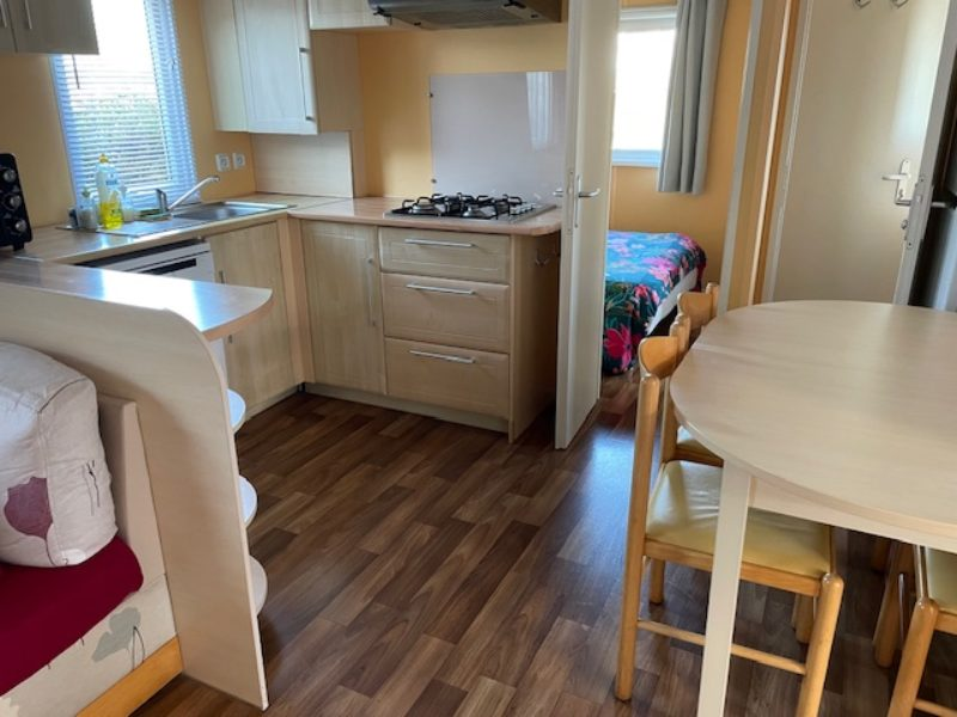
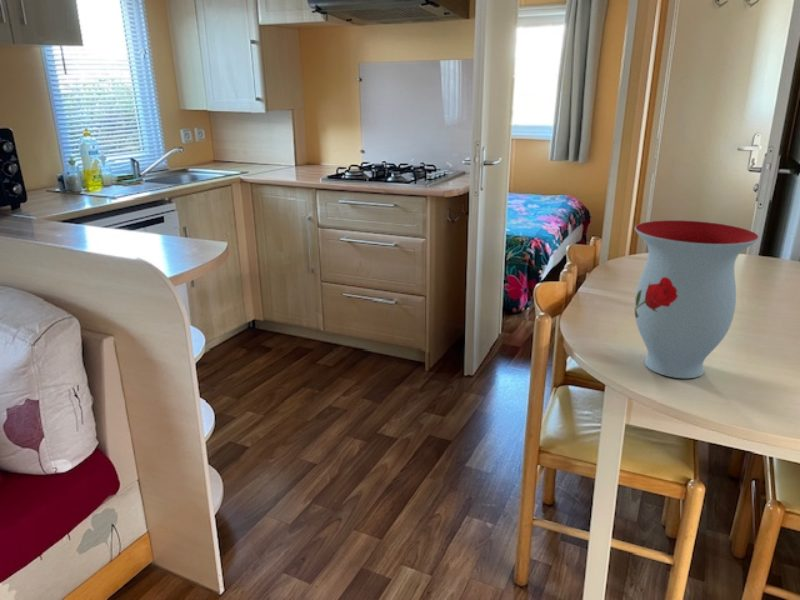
+ vase (683, 301)
